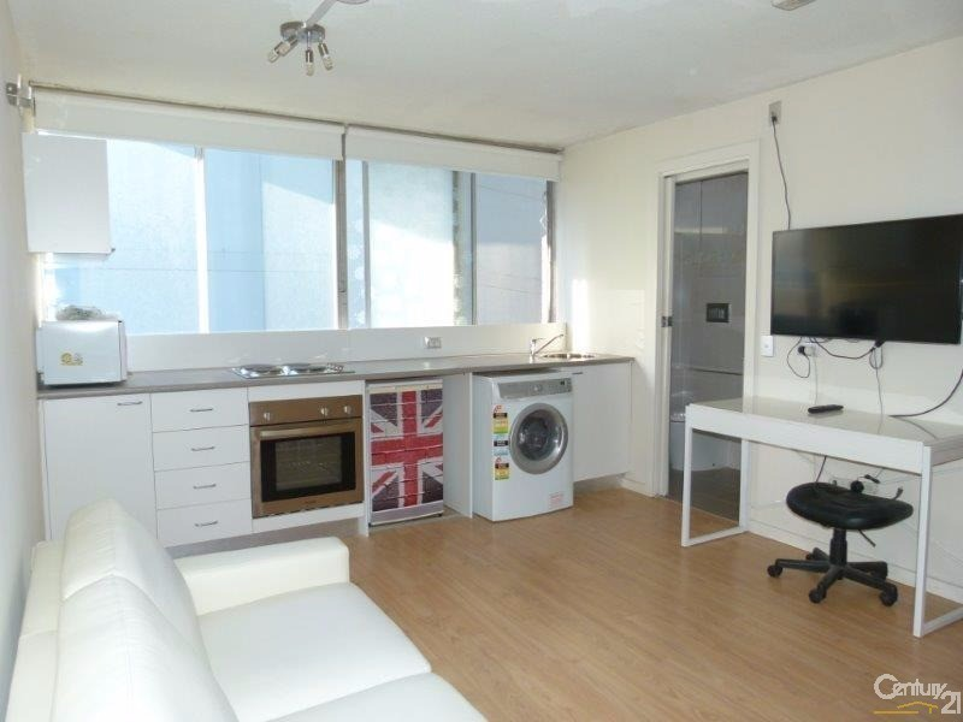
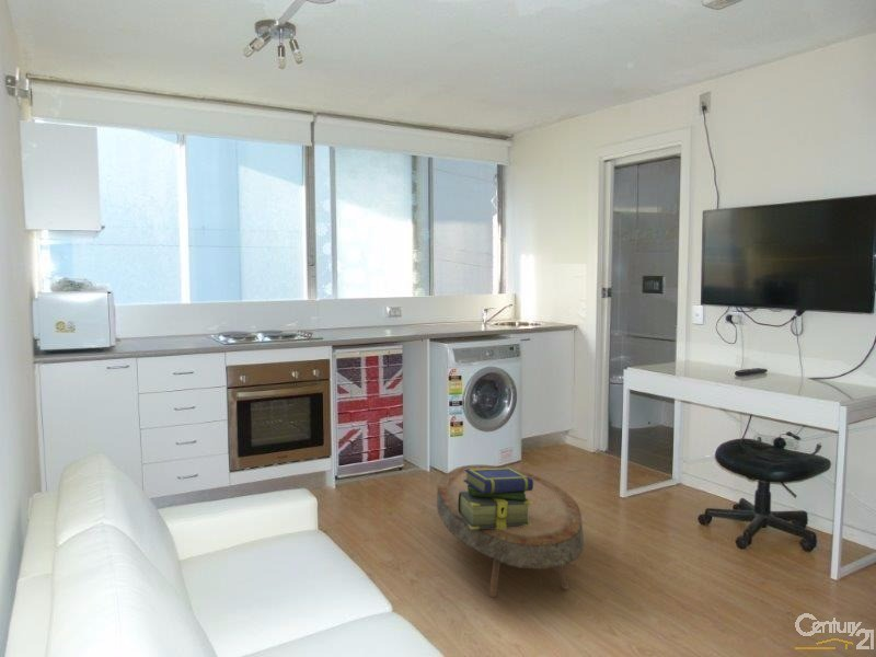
+ coffee table (506, 528)
+ stack of books (495, 495)
